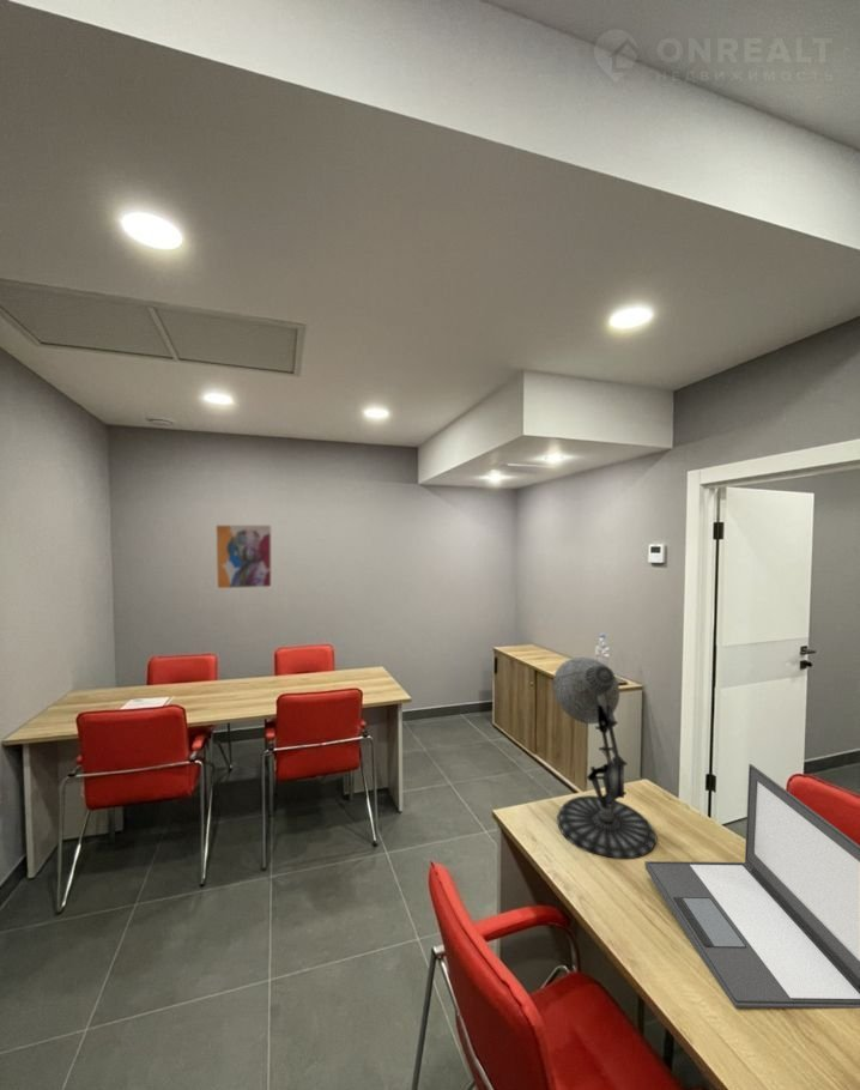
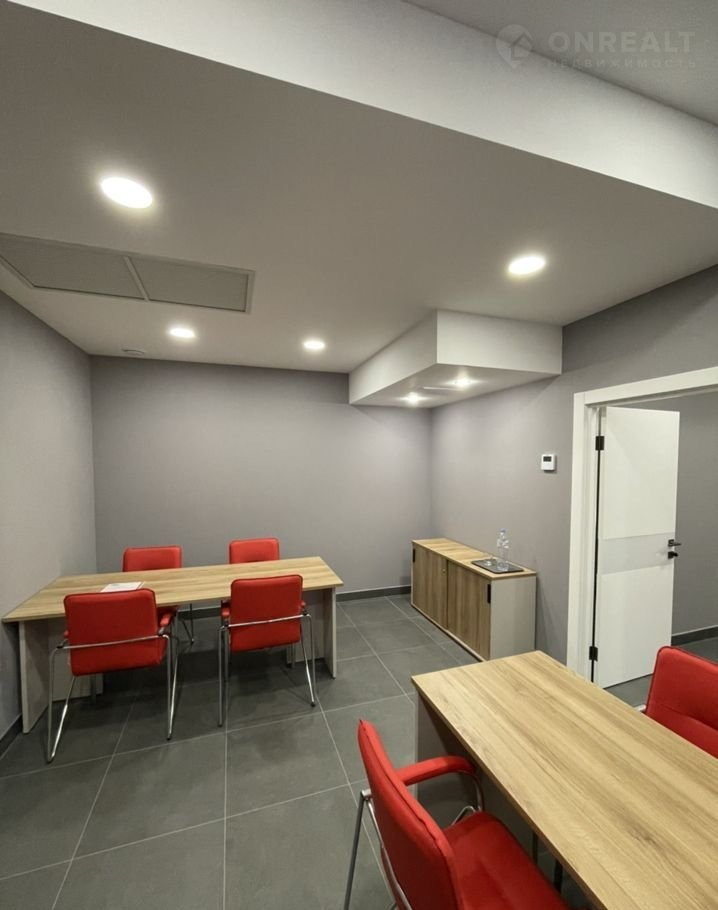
- laptop (745, 867)
- desk lamp (604, 741)
- wall art (244, 556)
